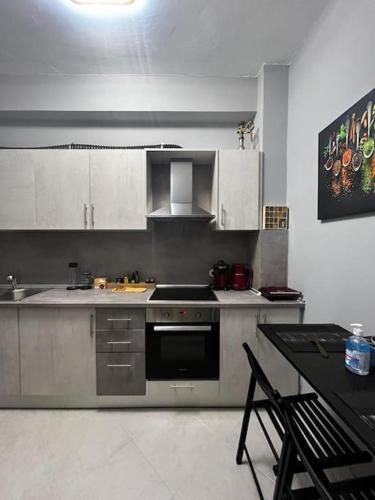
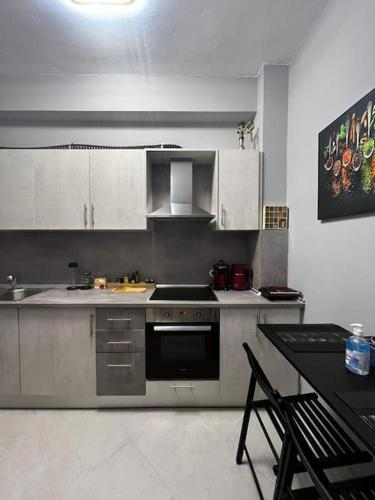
- spoon (318, 345)
